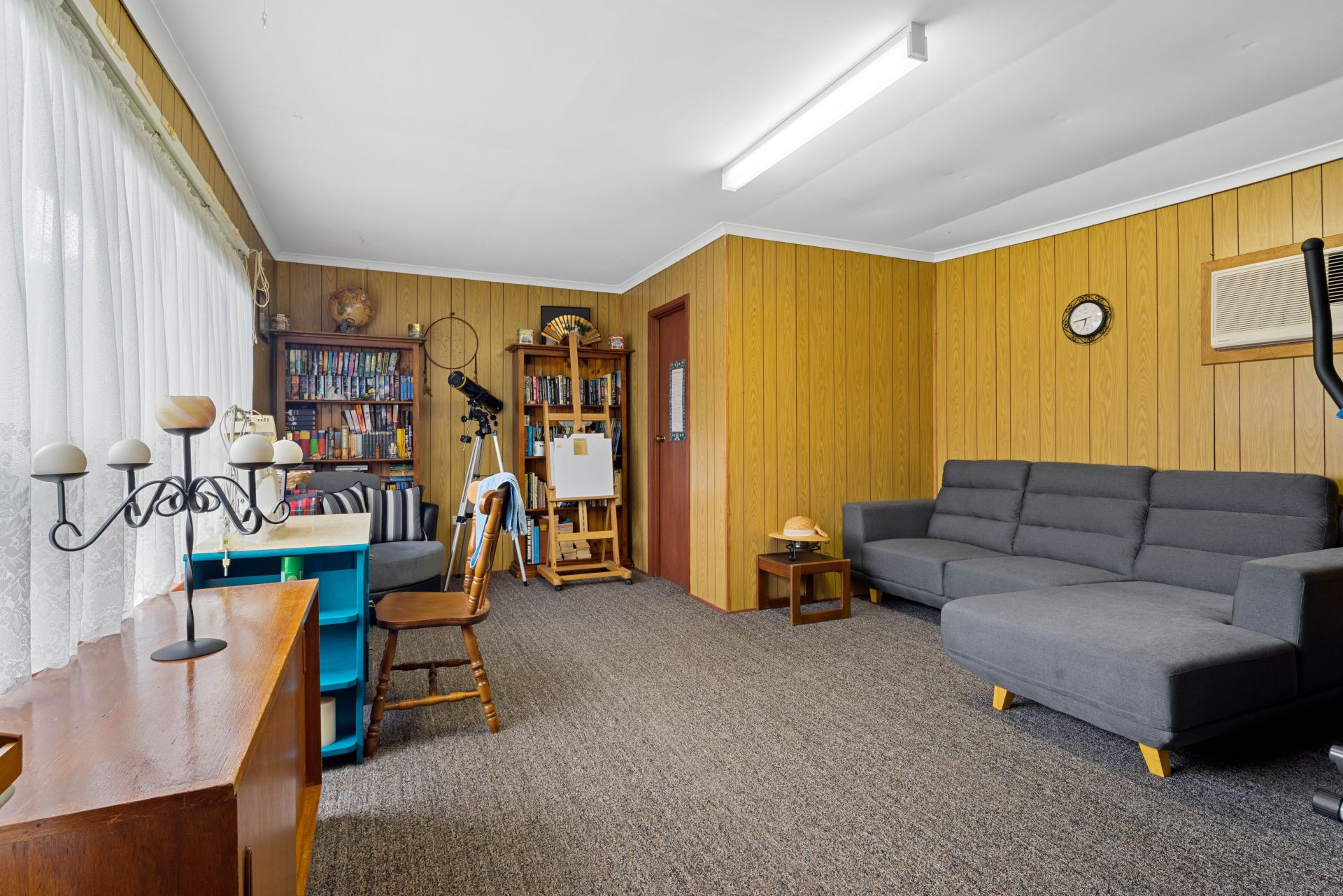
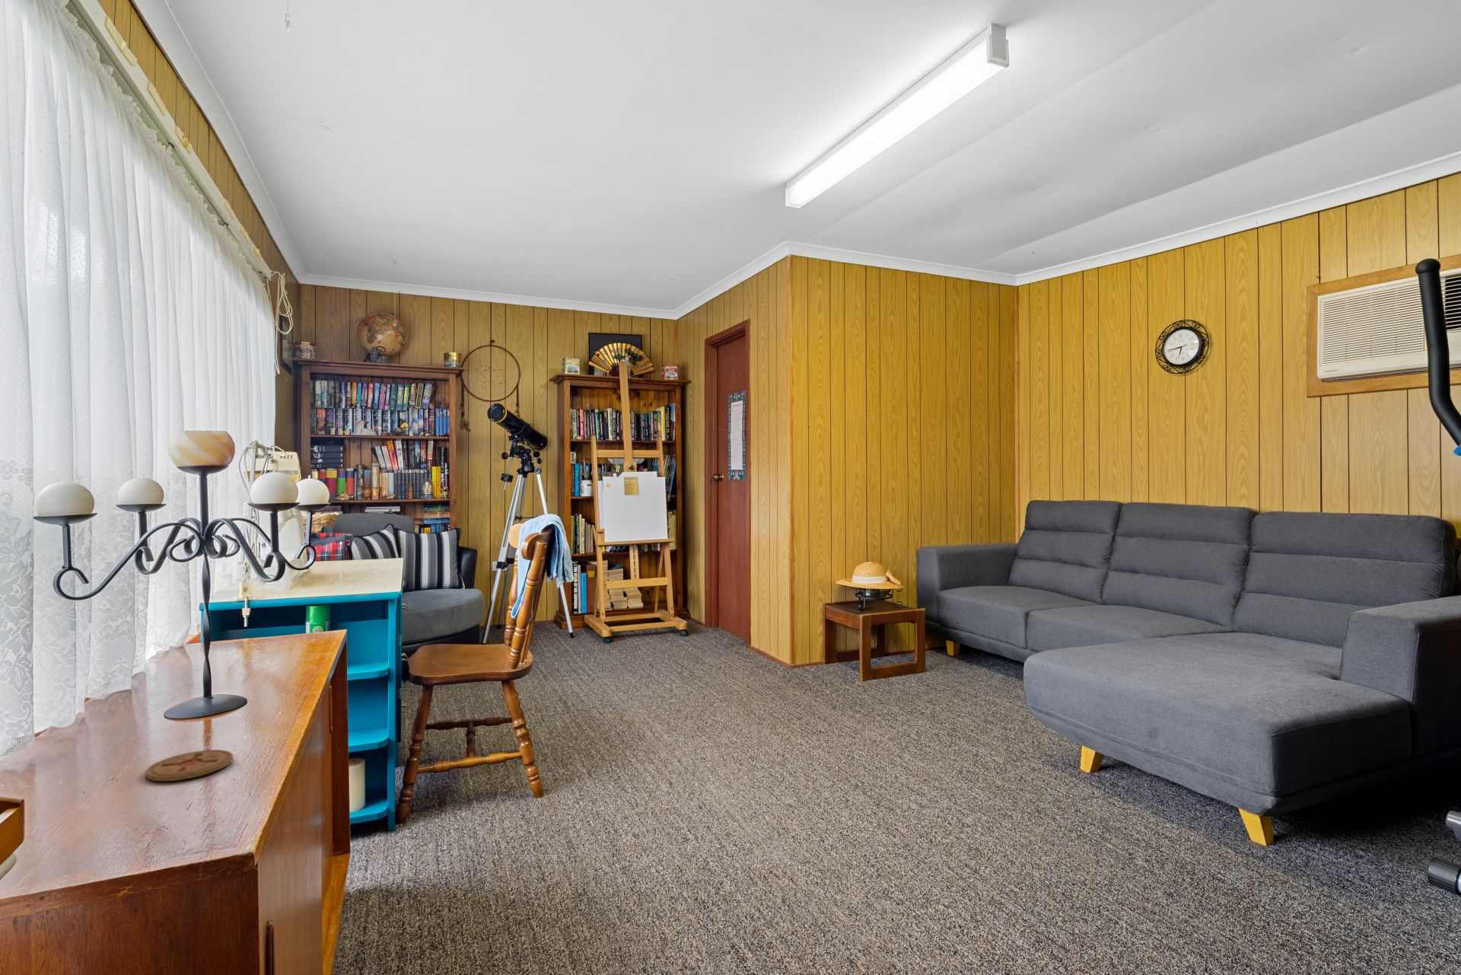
+ coaster (190, 764)
